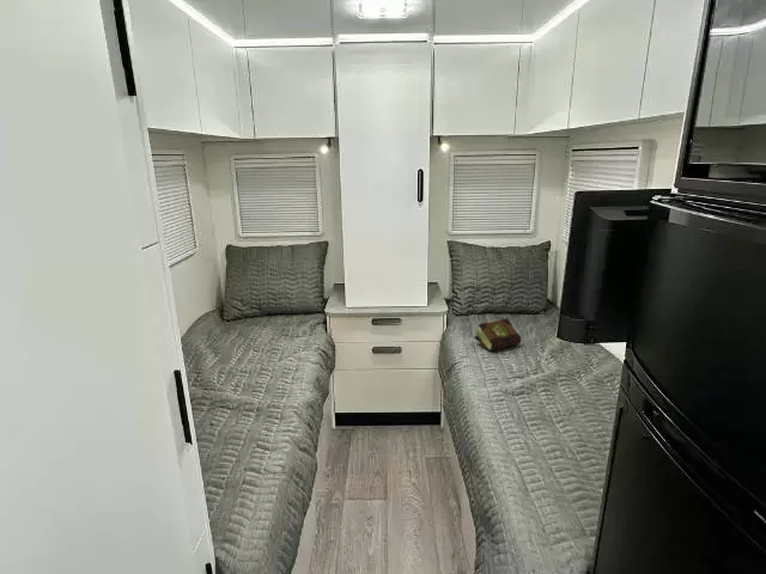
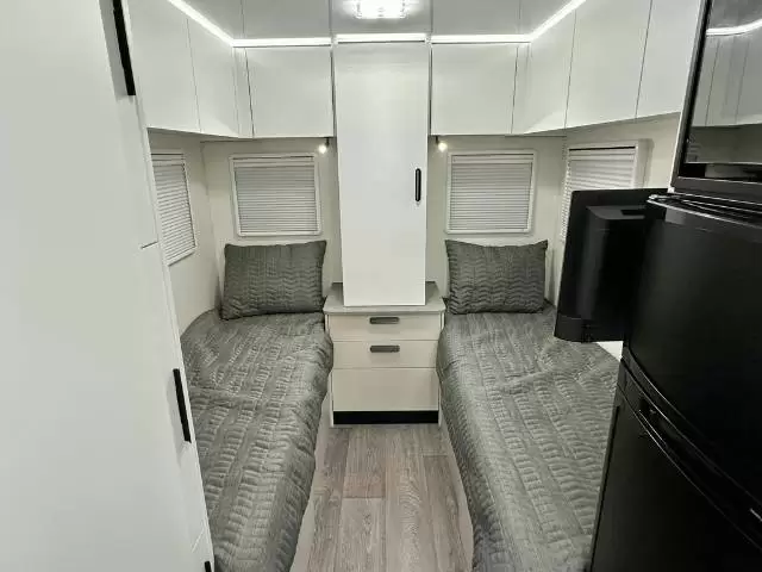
- book (501, 331)
